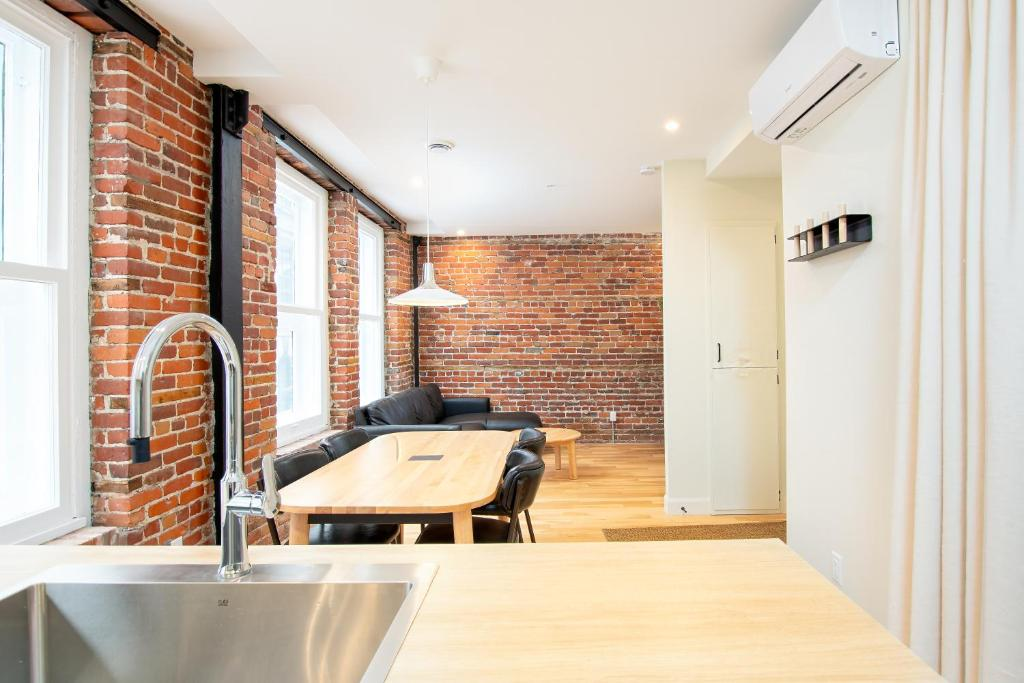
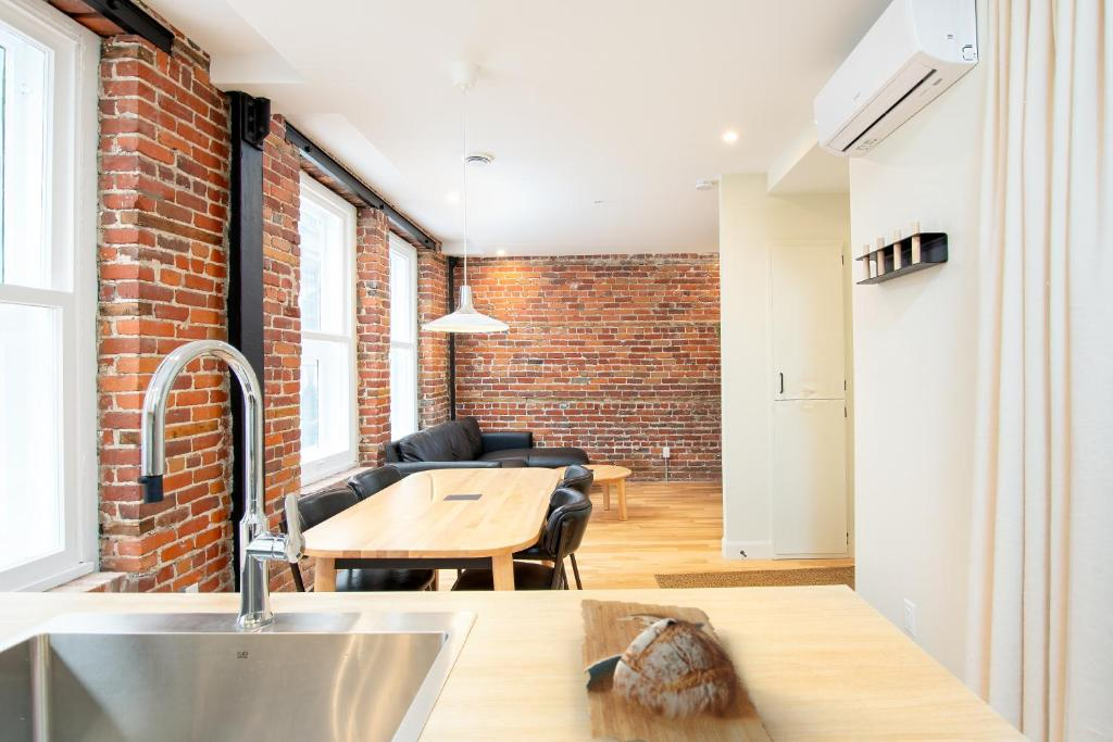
+ chopping board (659, 640)
